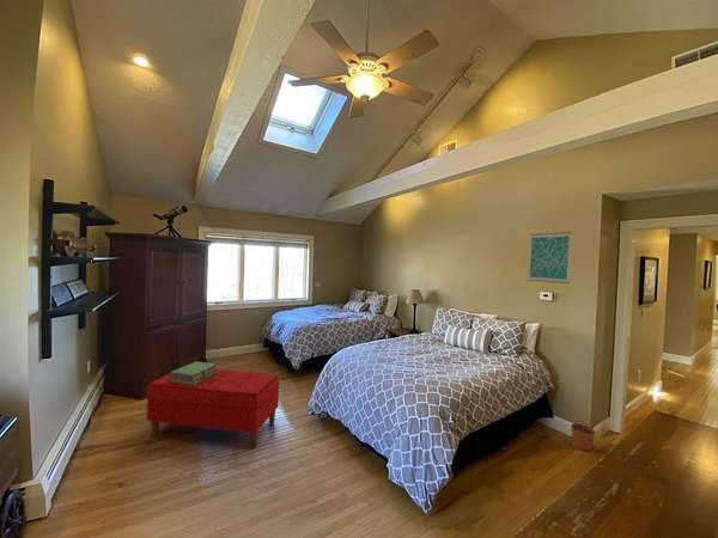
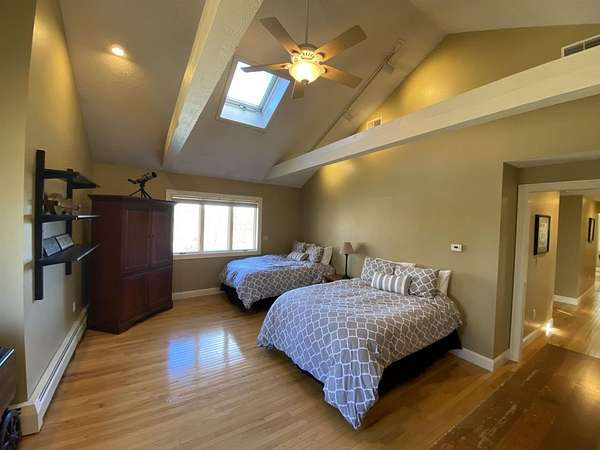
- plant pot (582, 433)
- bench (217, 403)
- wall art (548, 257)
- stack of books (194, 372)
